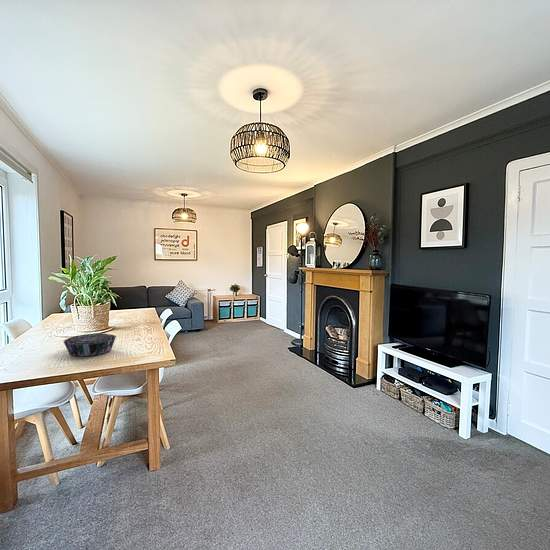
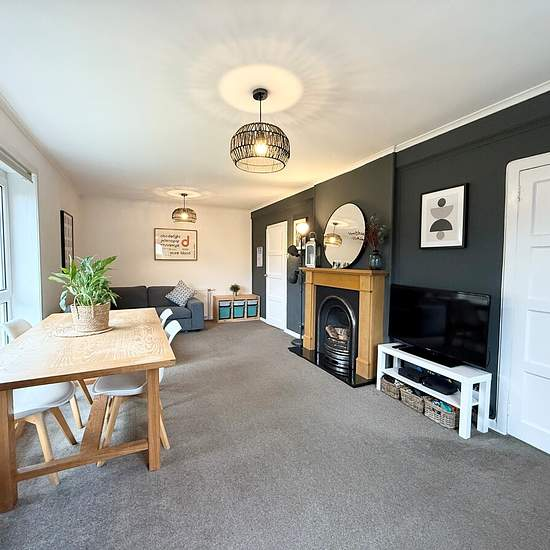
- decorative bowl (91, 344)
